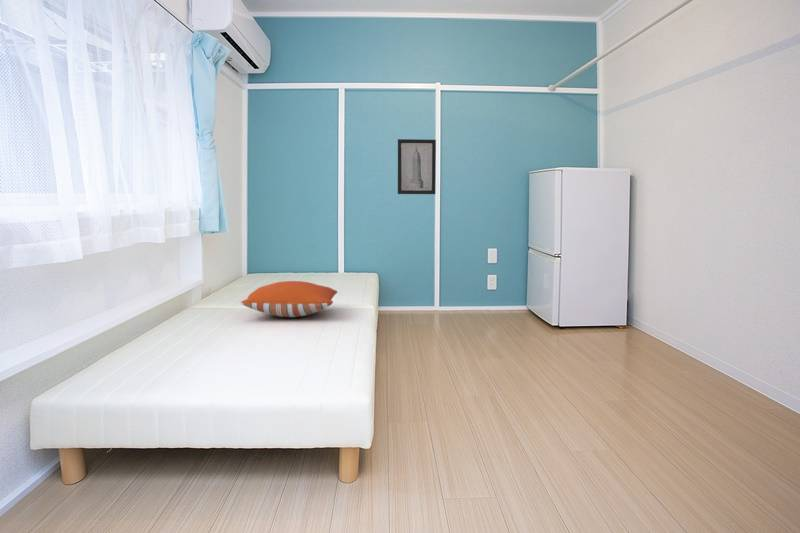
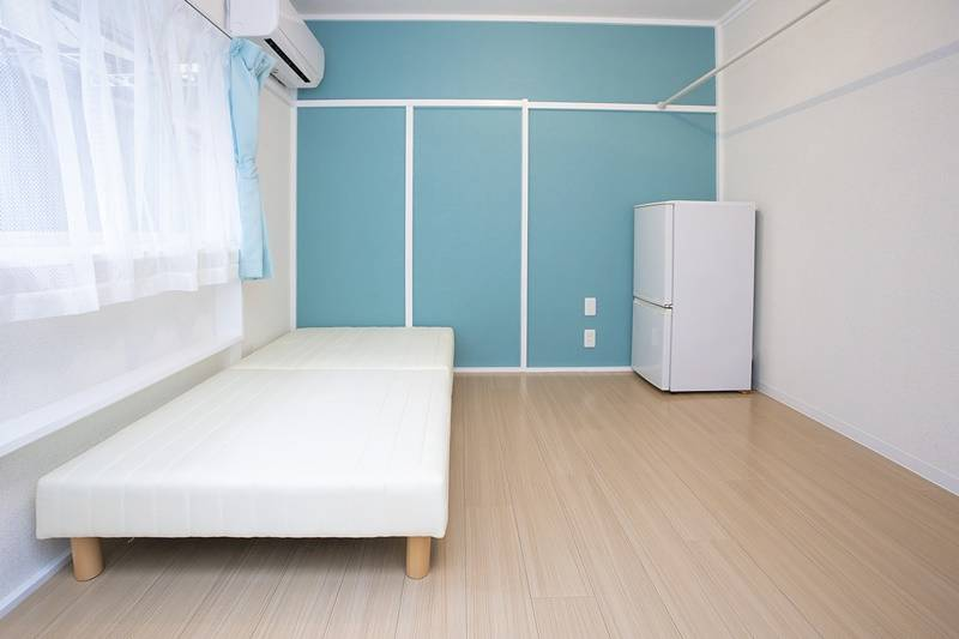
- pillow (294, 297)
- wall art (416, 166)
